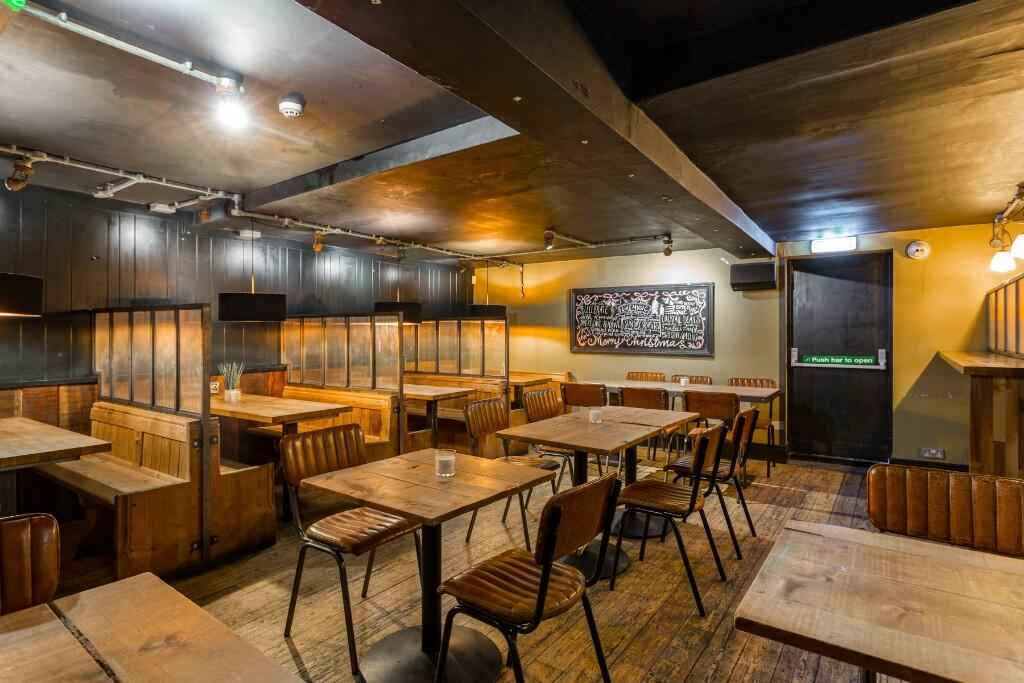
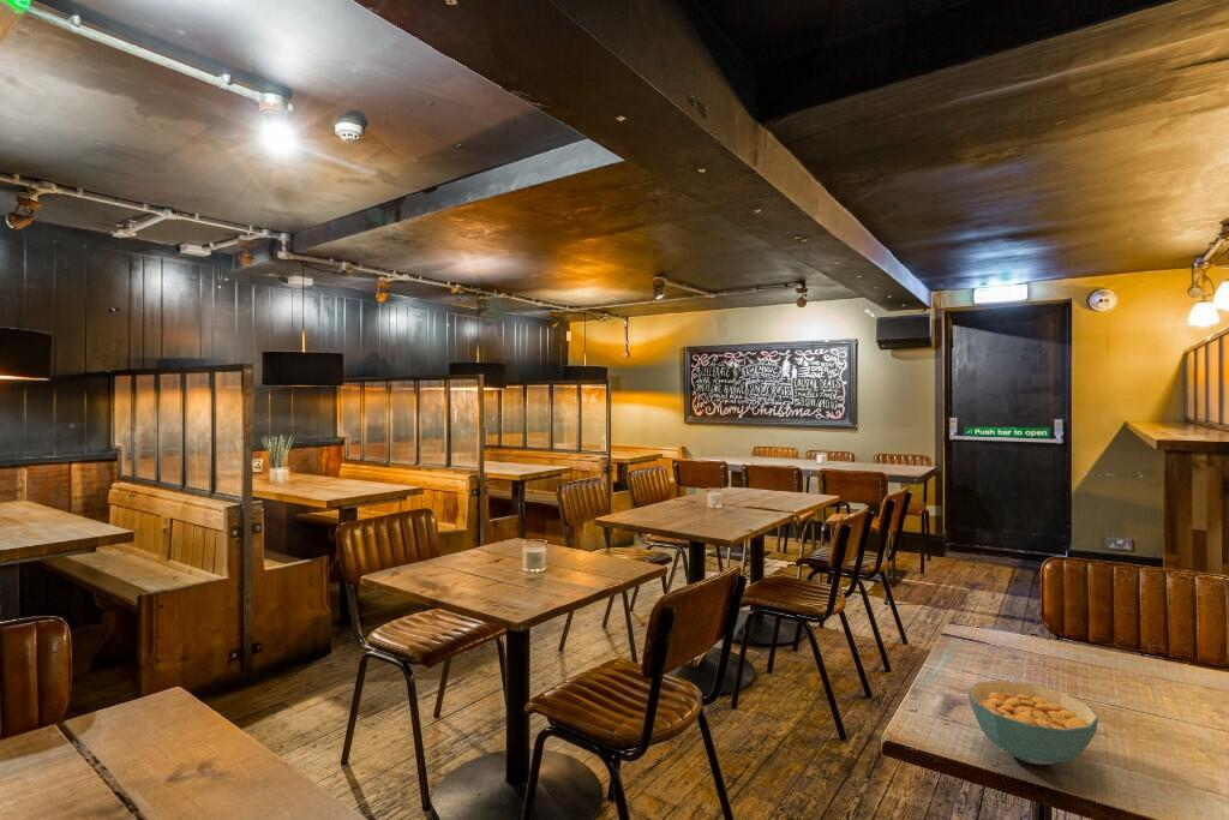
+ cereal bowl (1030, 729)
